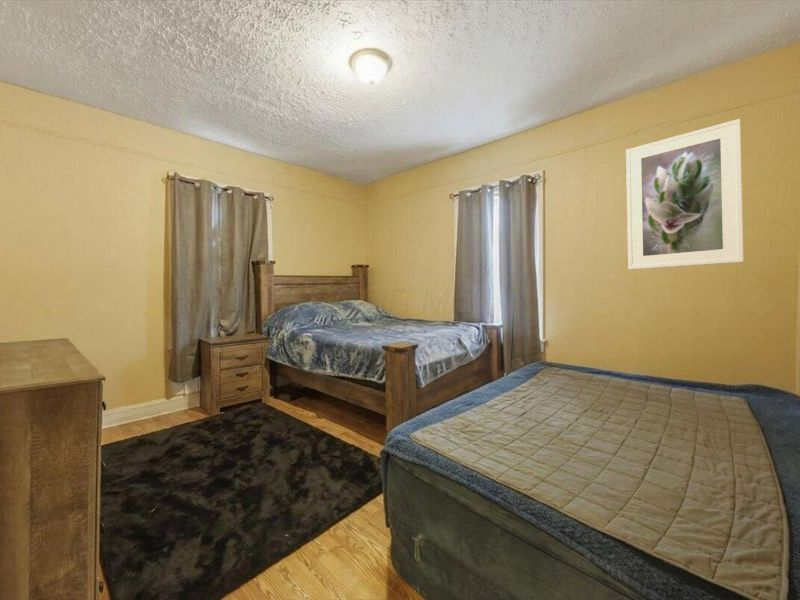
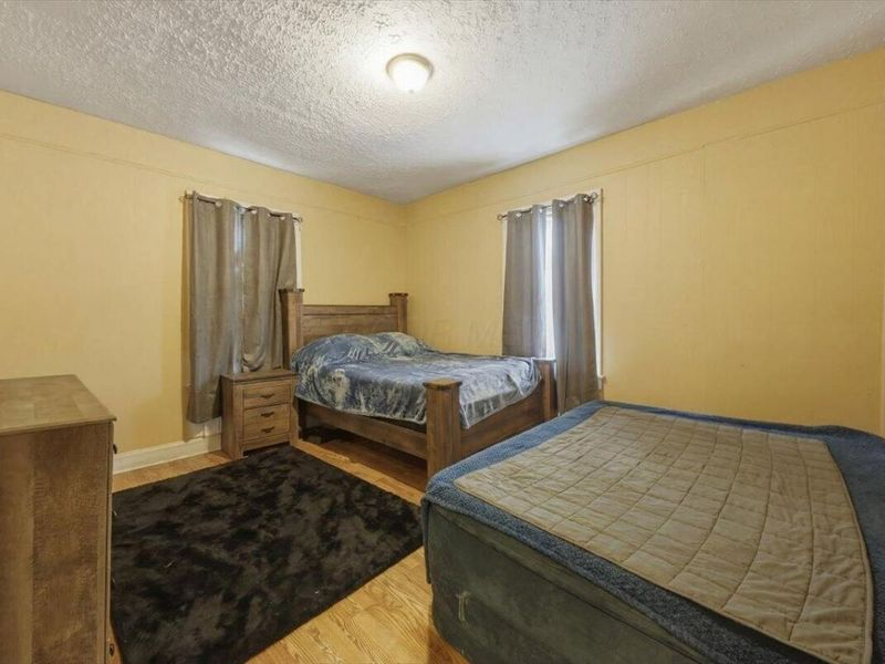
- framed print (679, 200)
